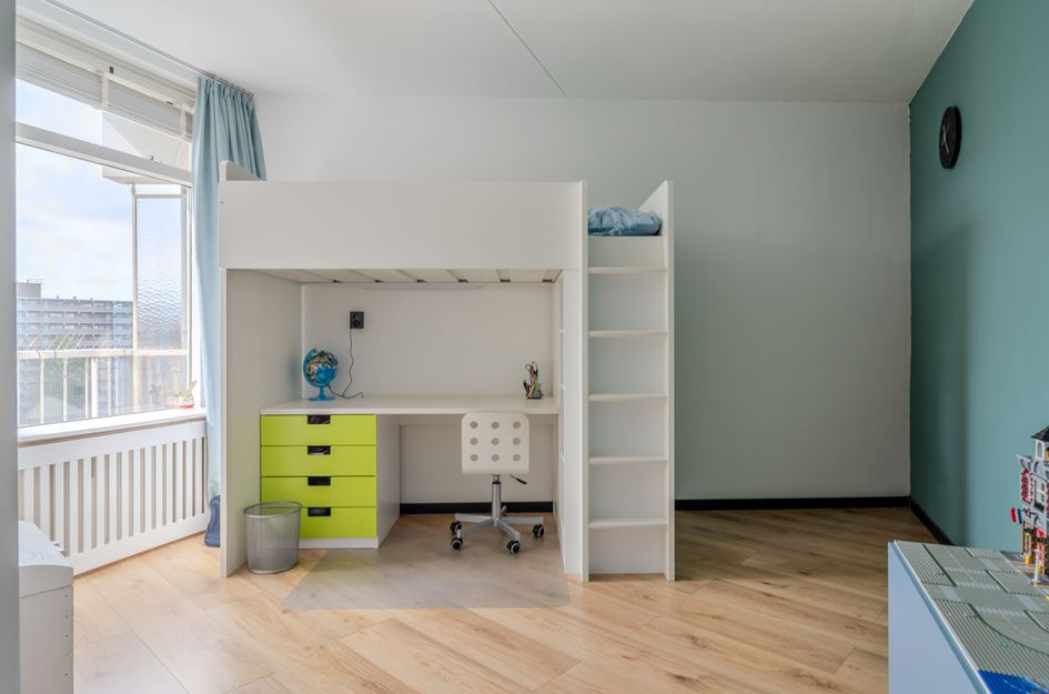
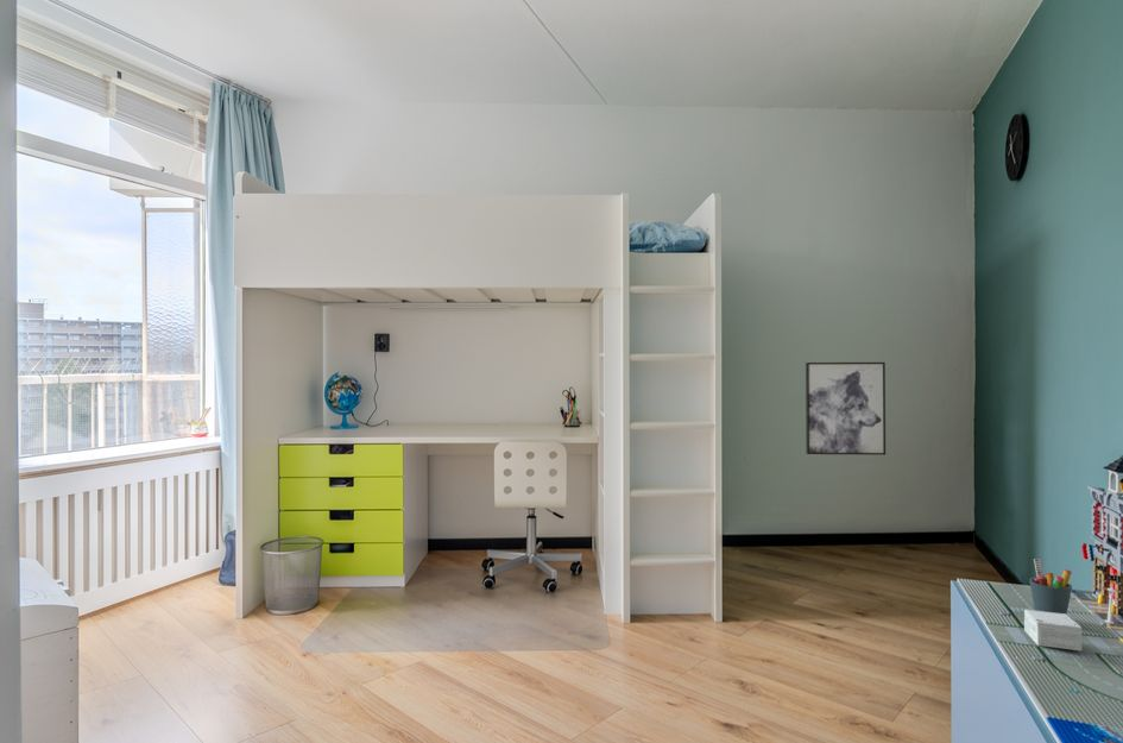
+ small box (1052, 629)
+ wall art (845, 408)
+ pen holder (1051, 590)
